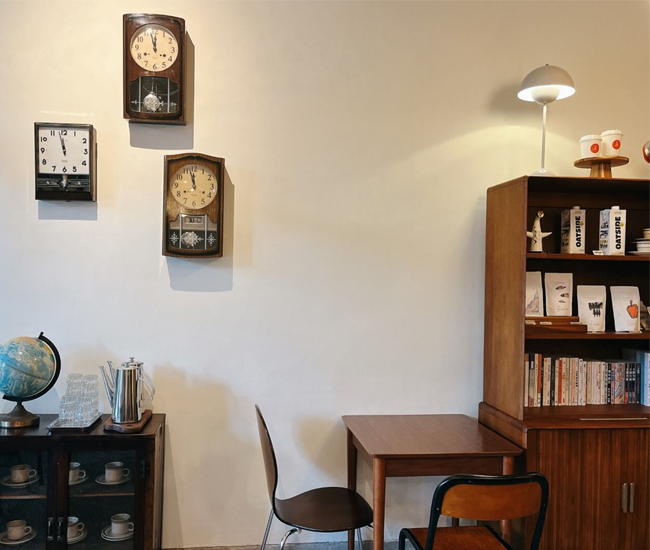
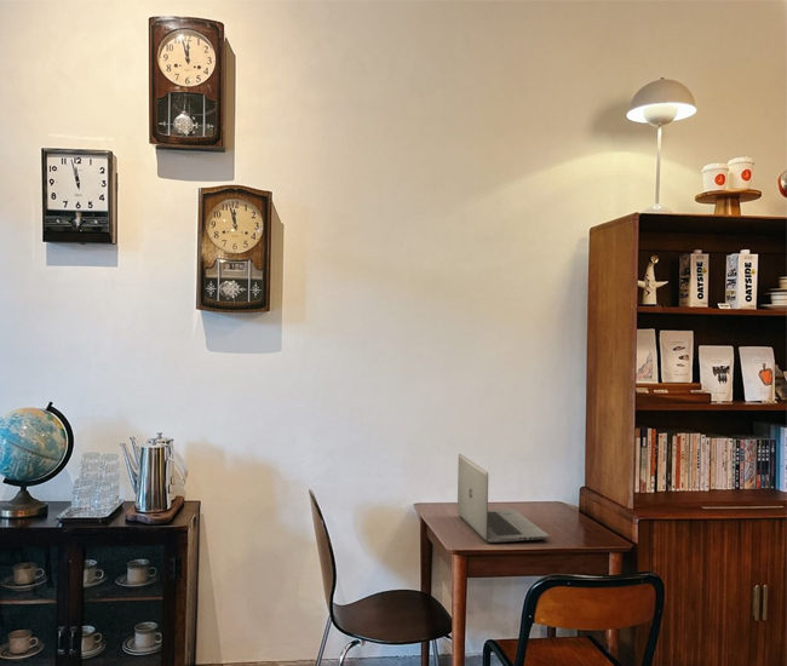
+ laptop (487, 494)
